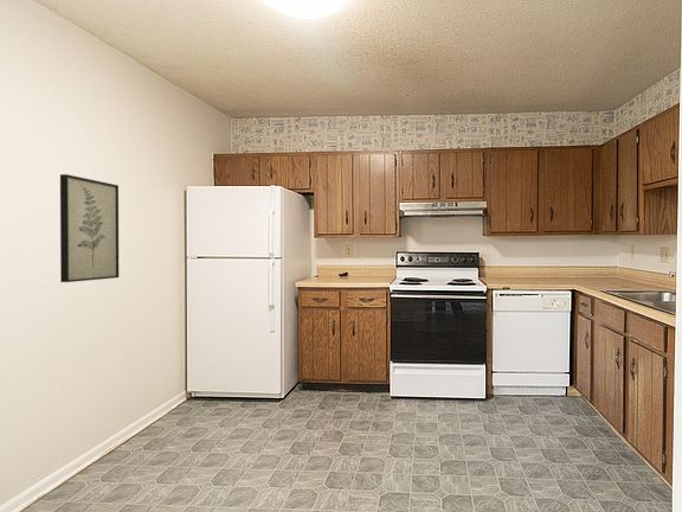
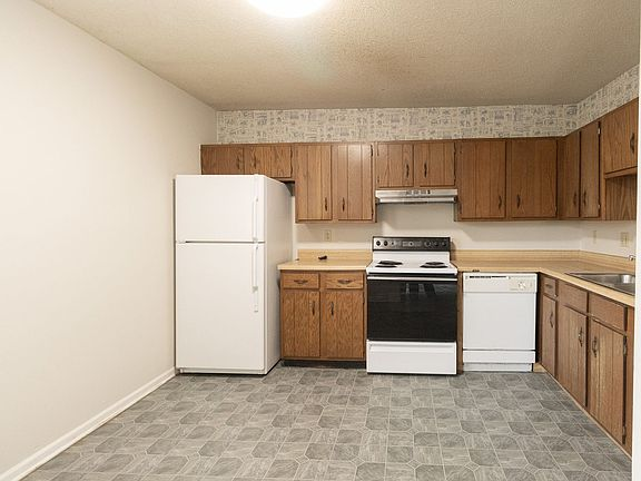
- wall art (91, 230)
